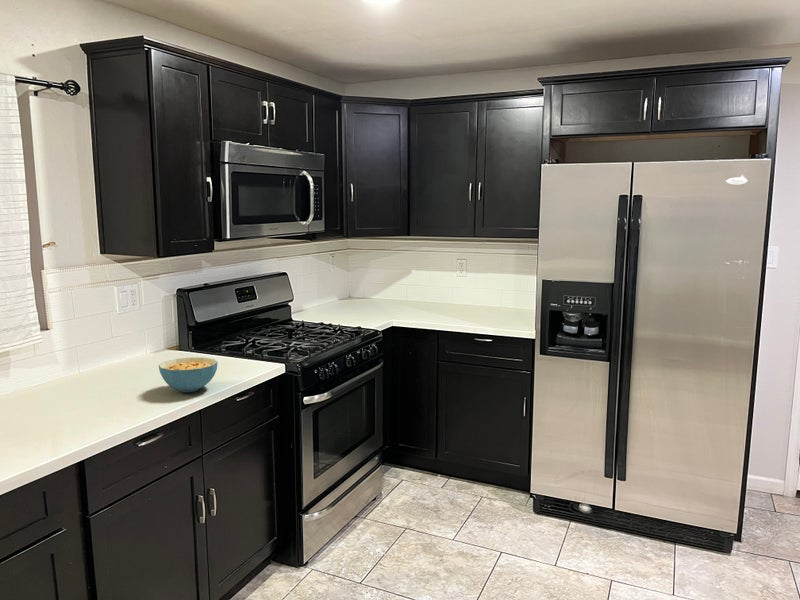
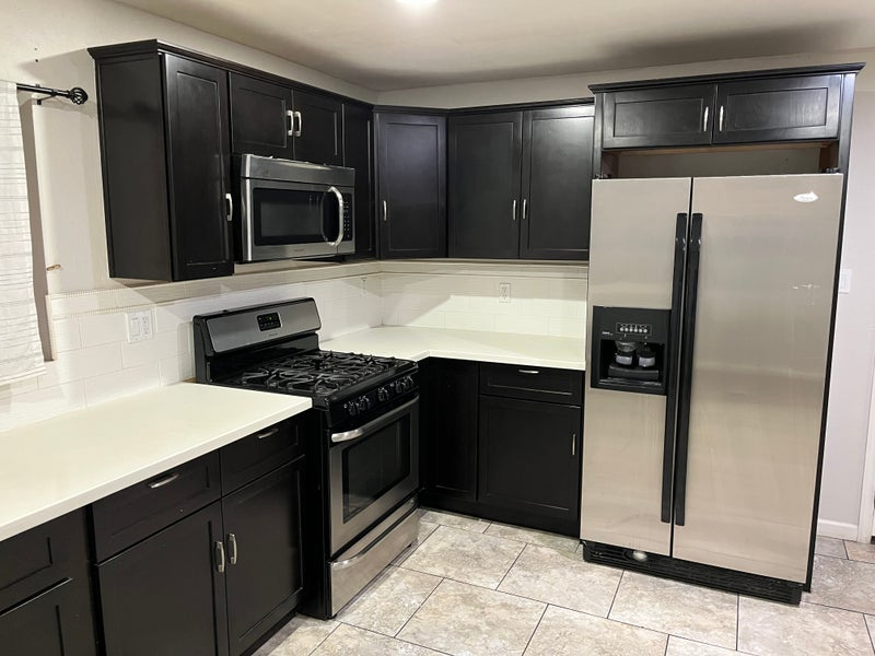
- cereal bowl (188, 376)
